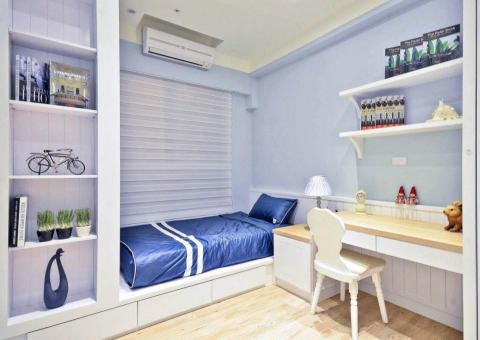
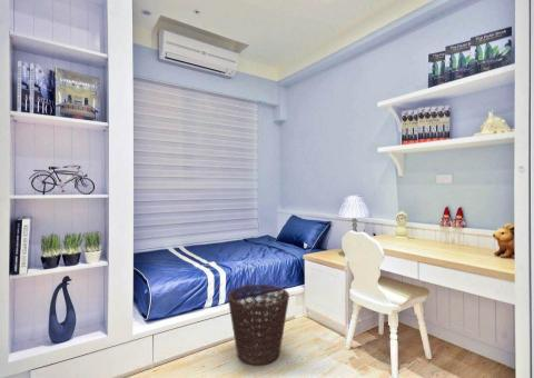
+ basket (258, 322)
